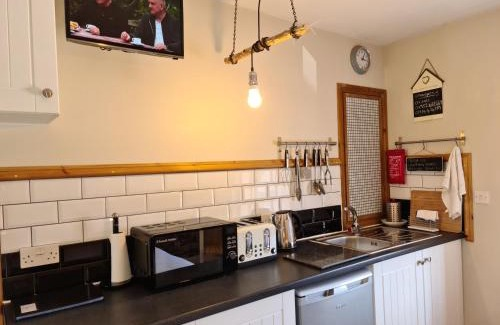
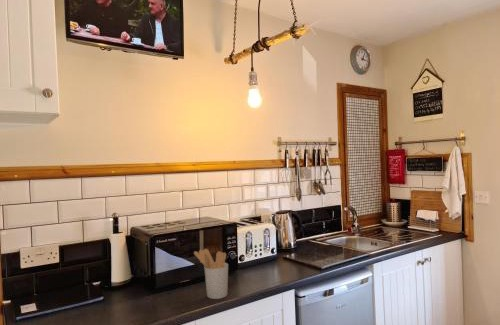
+ utensil holder (211, 271)
